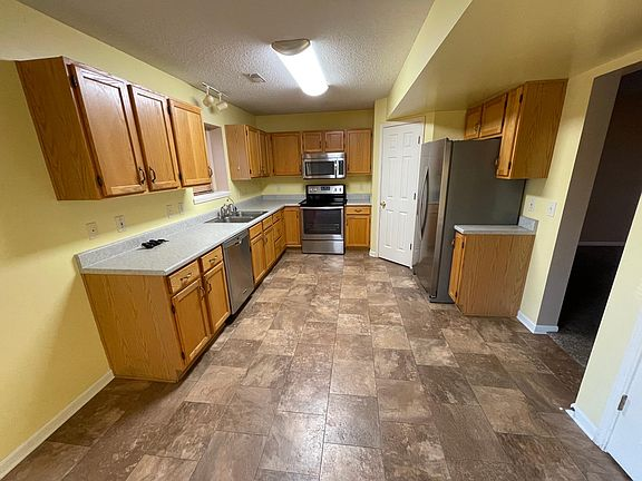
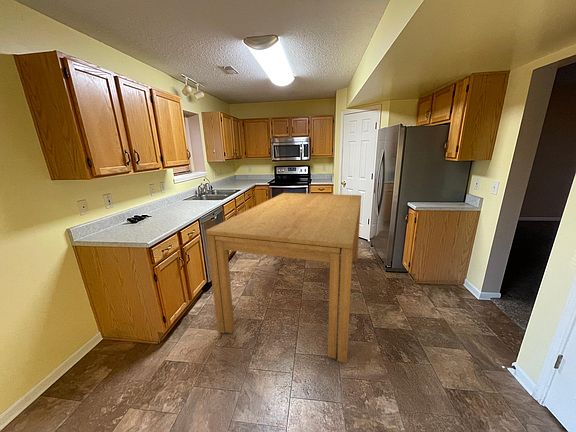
+ dining table (304, 249)
